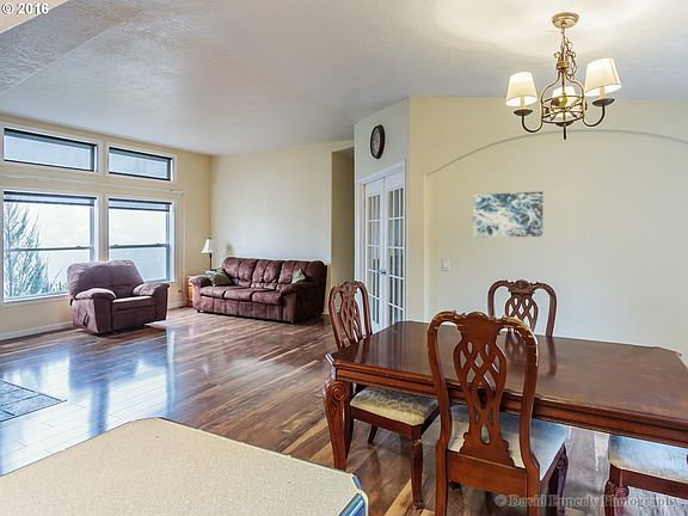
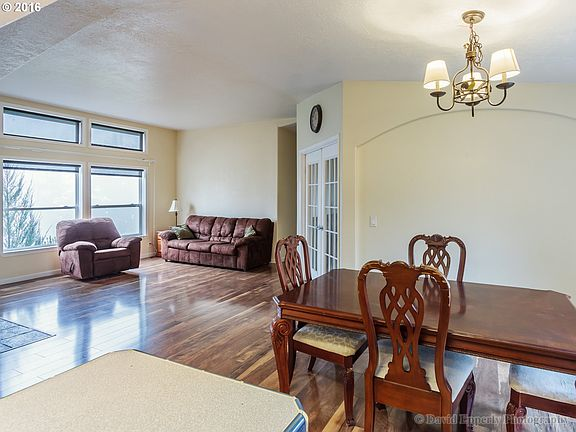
- wall art (506, 215)
